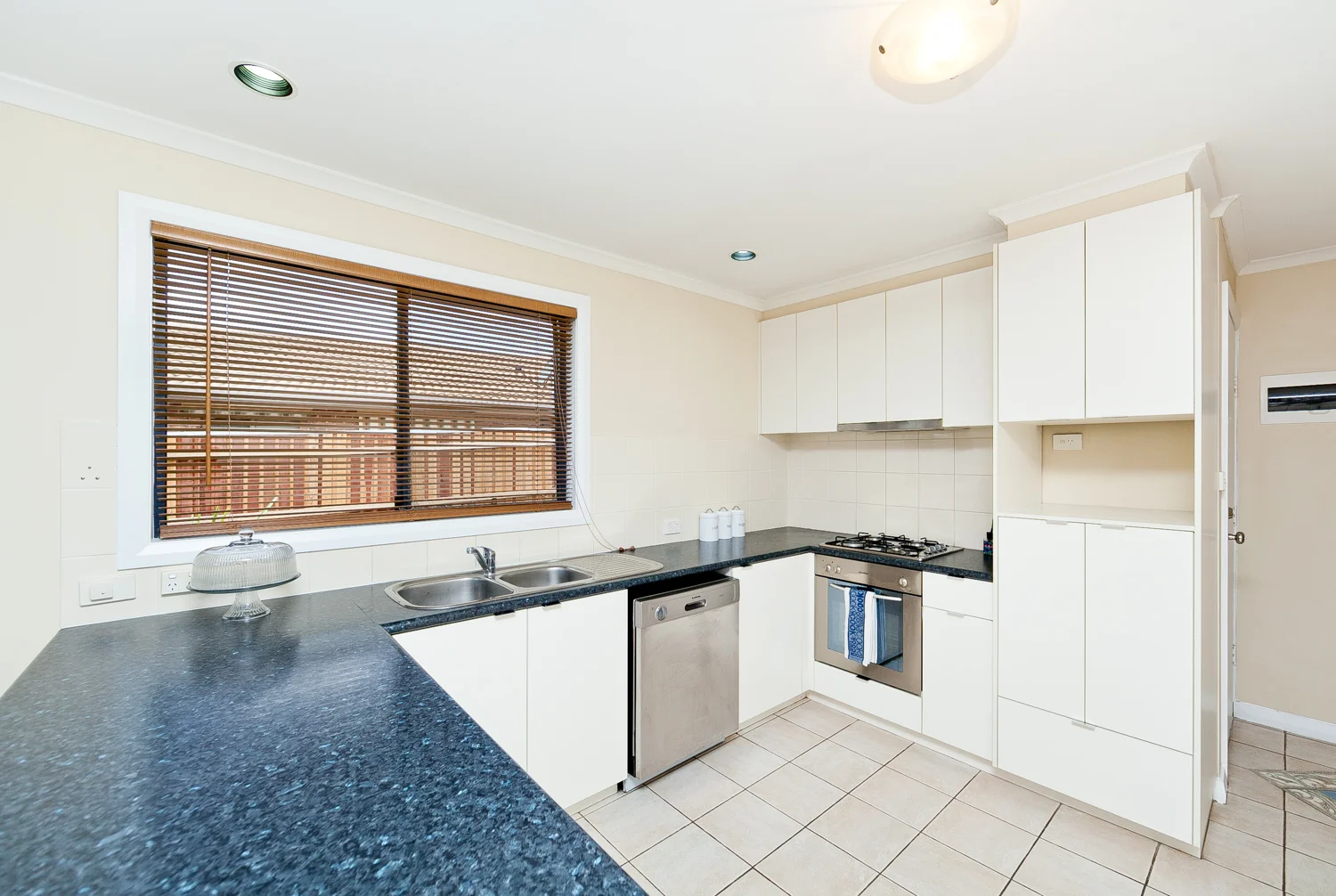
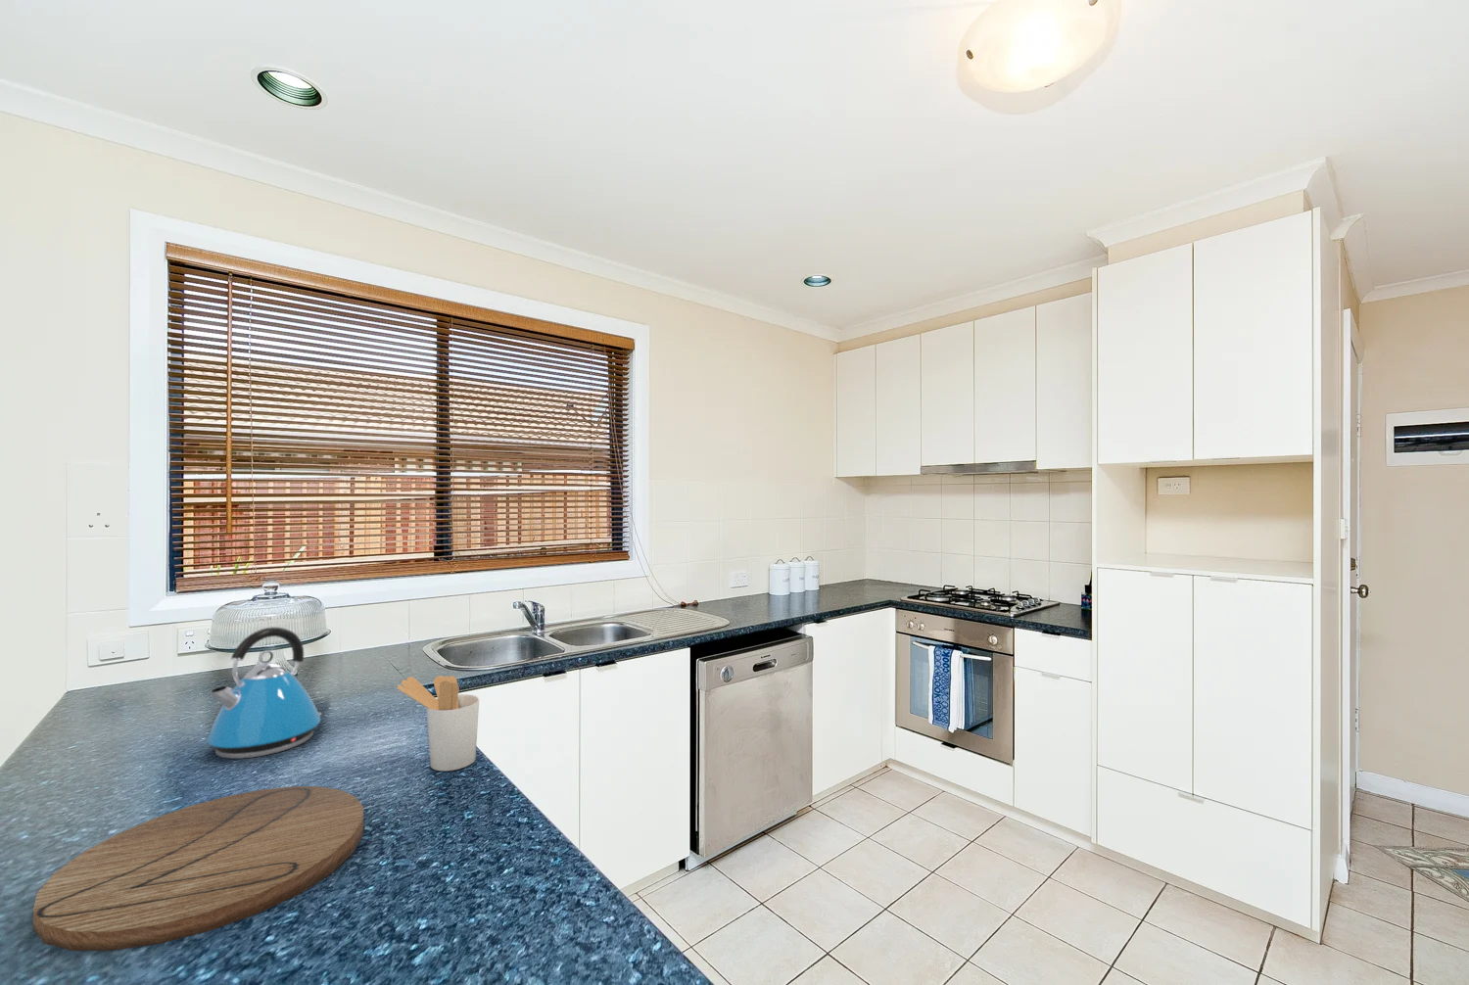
+ kettle (269, 684)
+ cutting board (220, 854)
+ utensil holder (439, 719)
